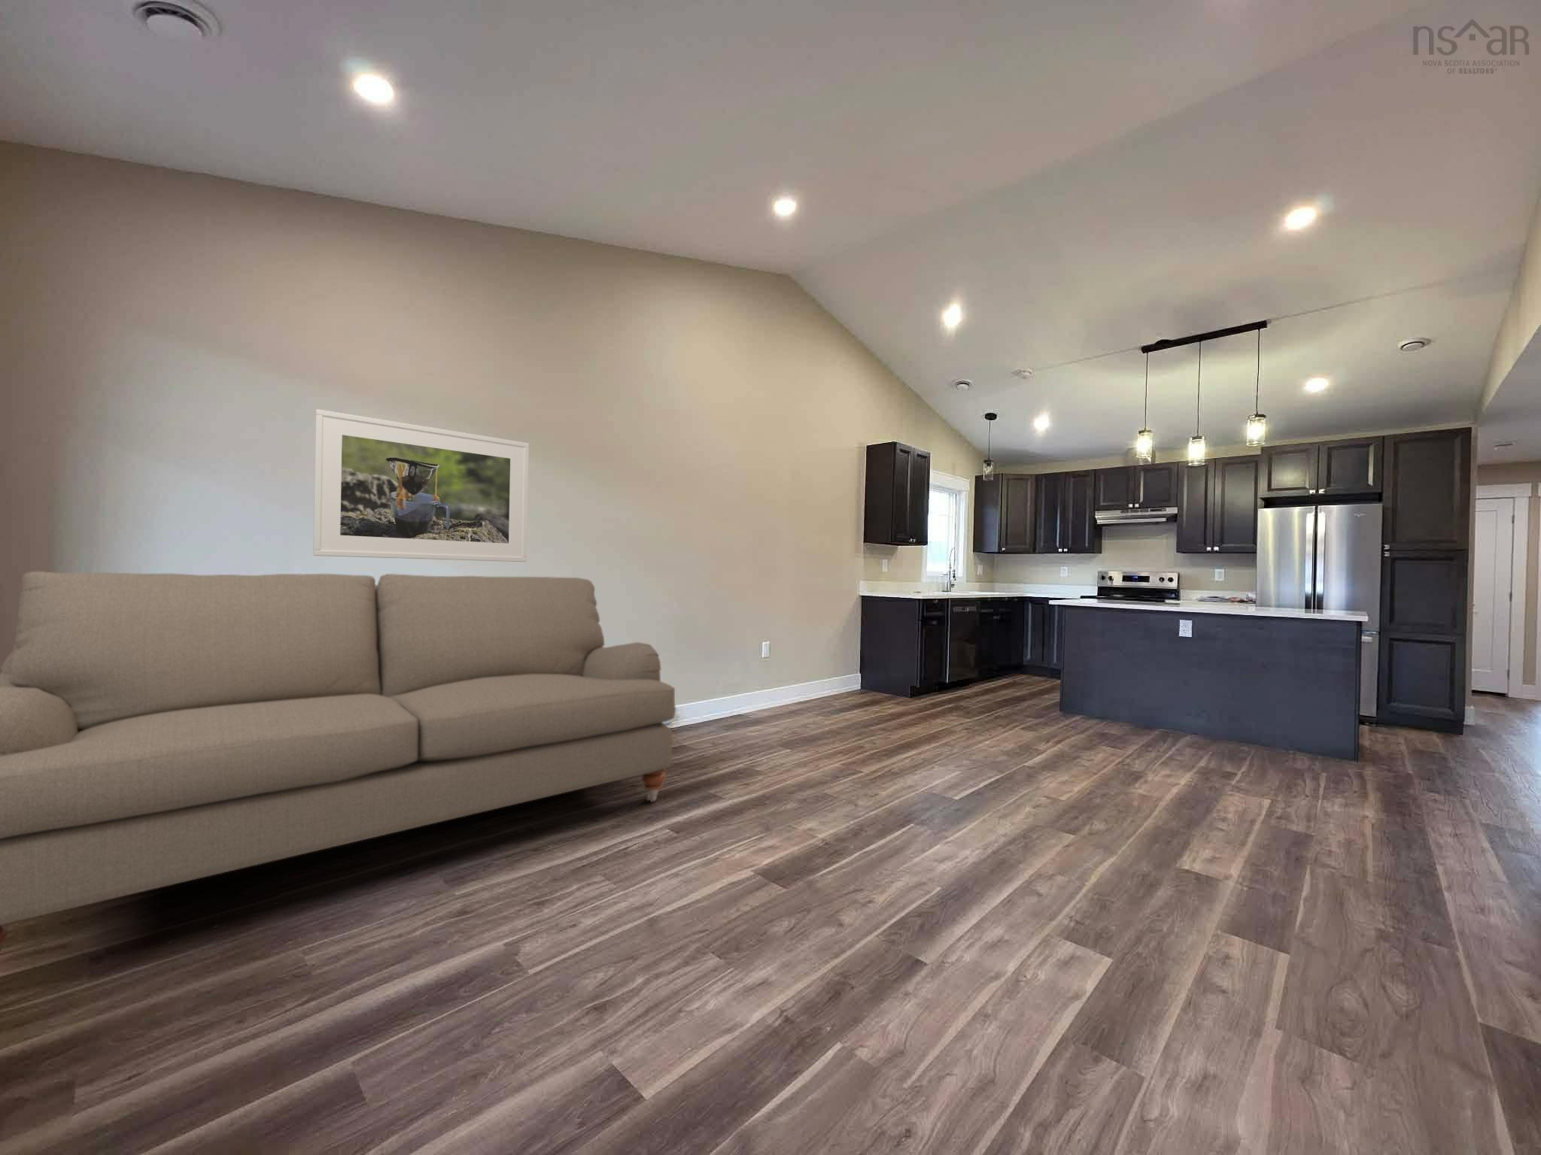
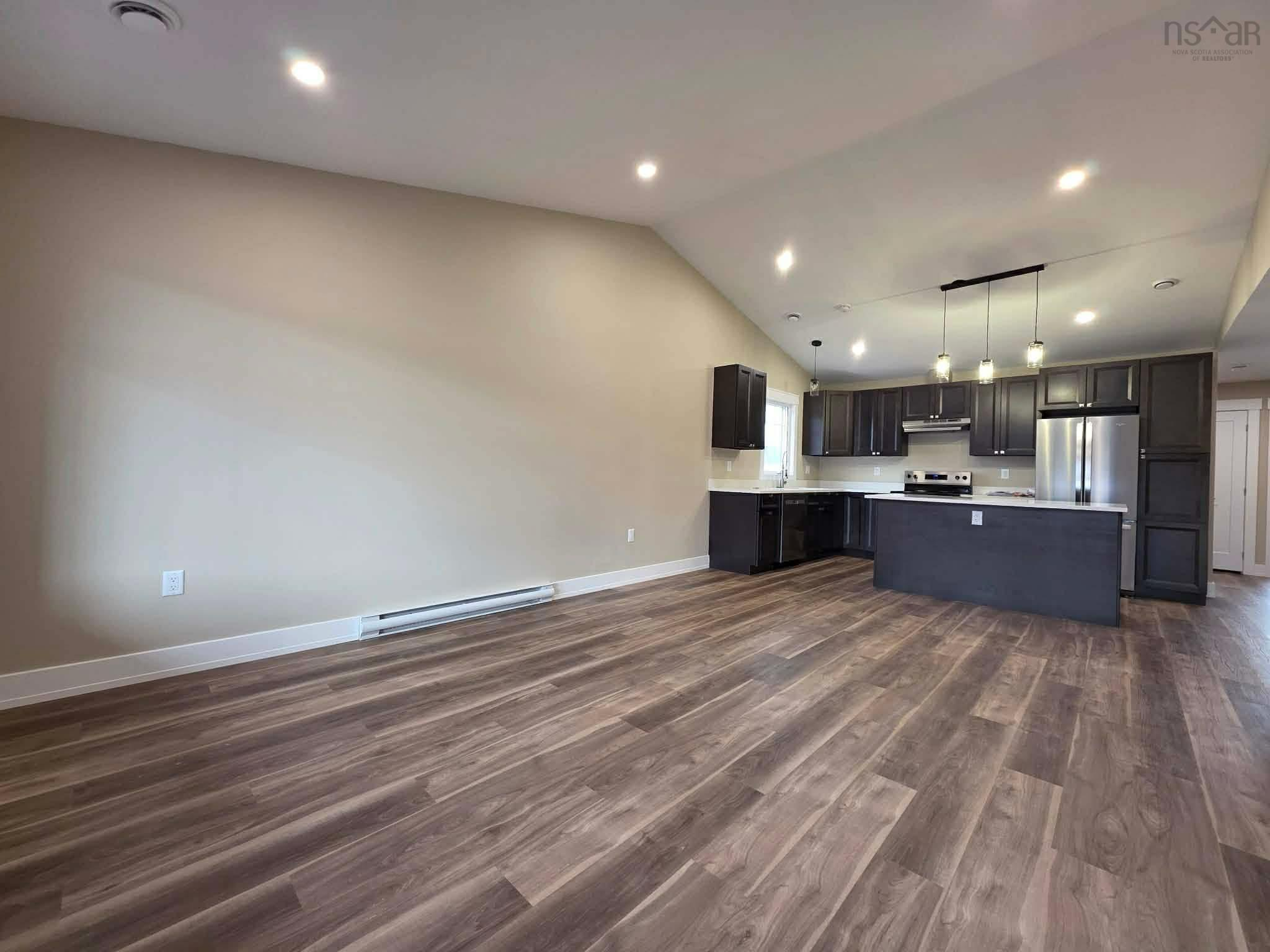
- sofa (391, 704)
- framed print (432, 494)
